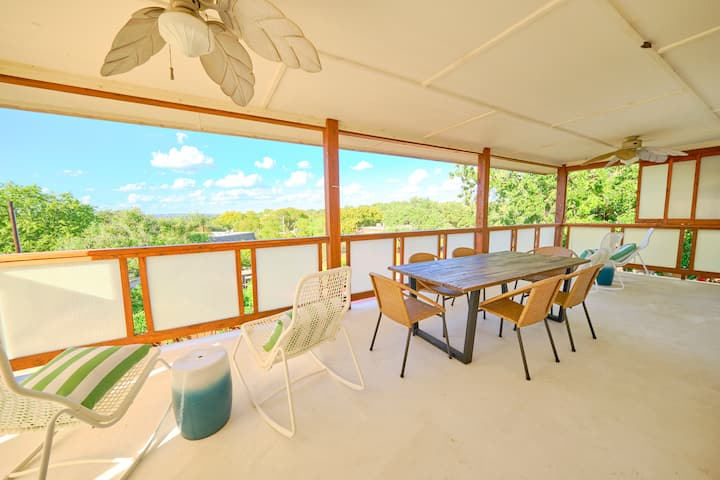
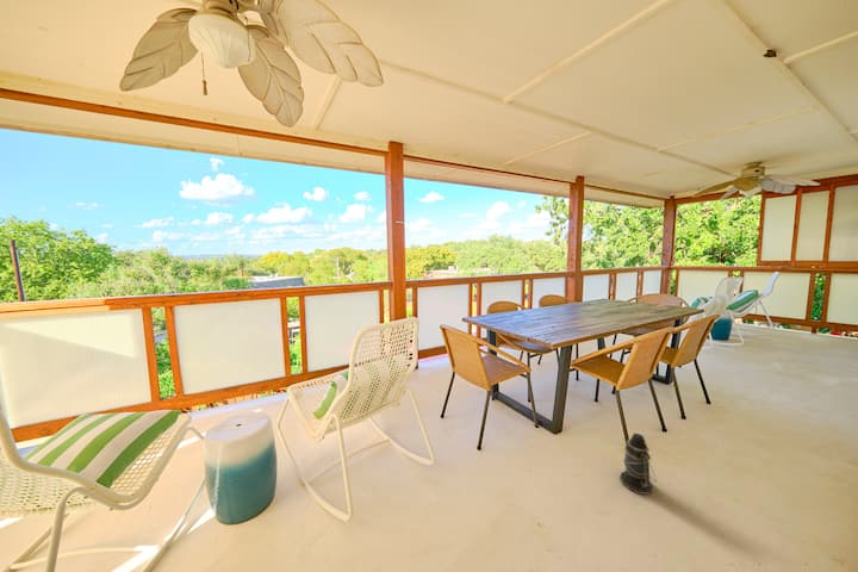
+ lantern (636, 459)
